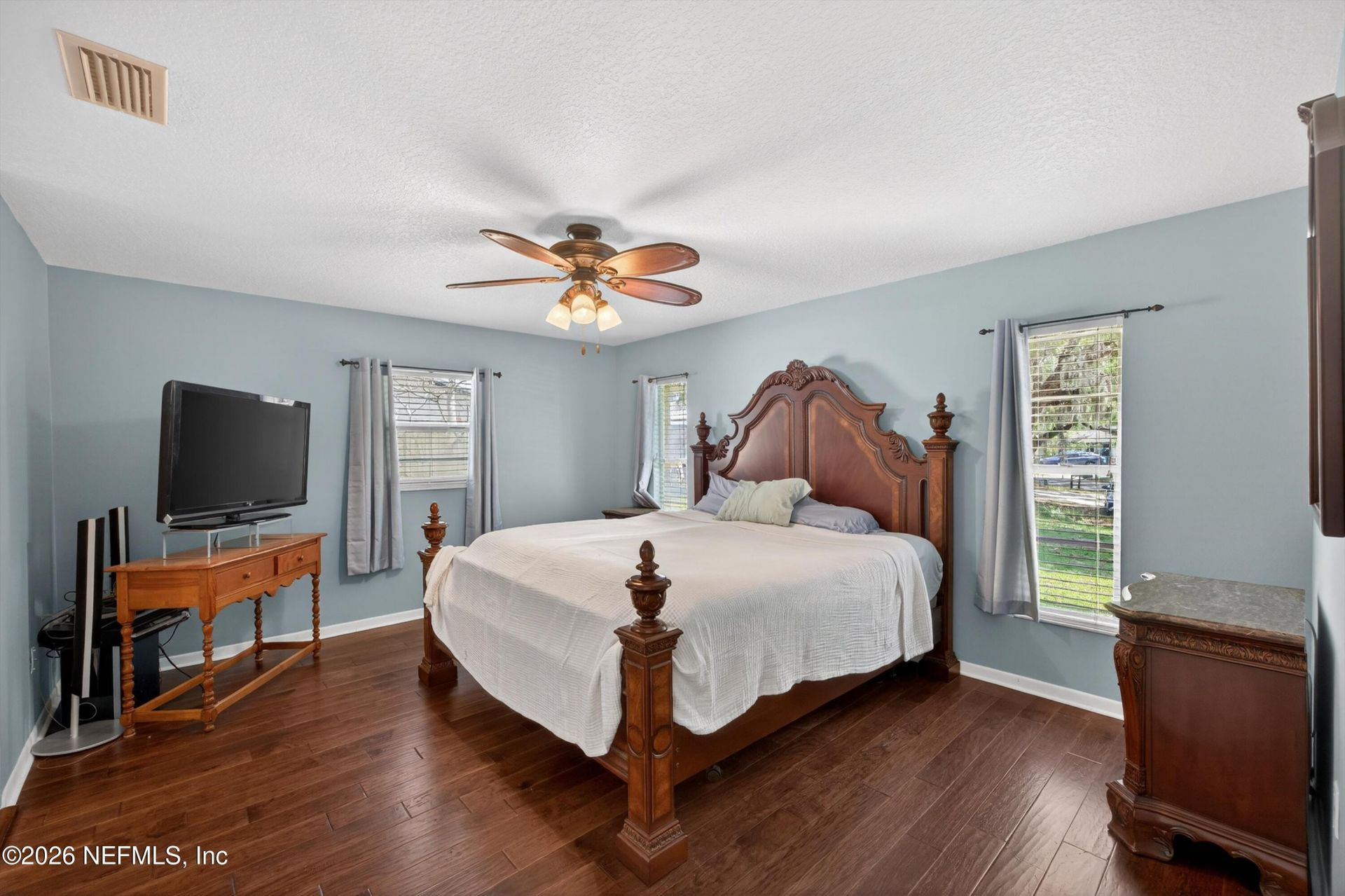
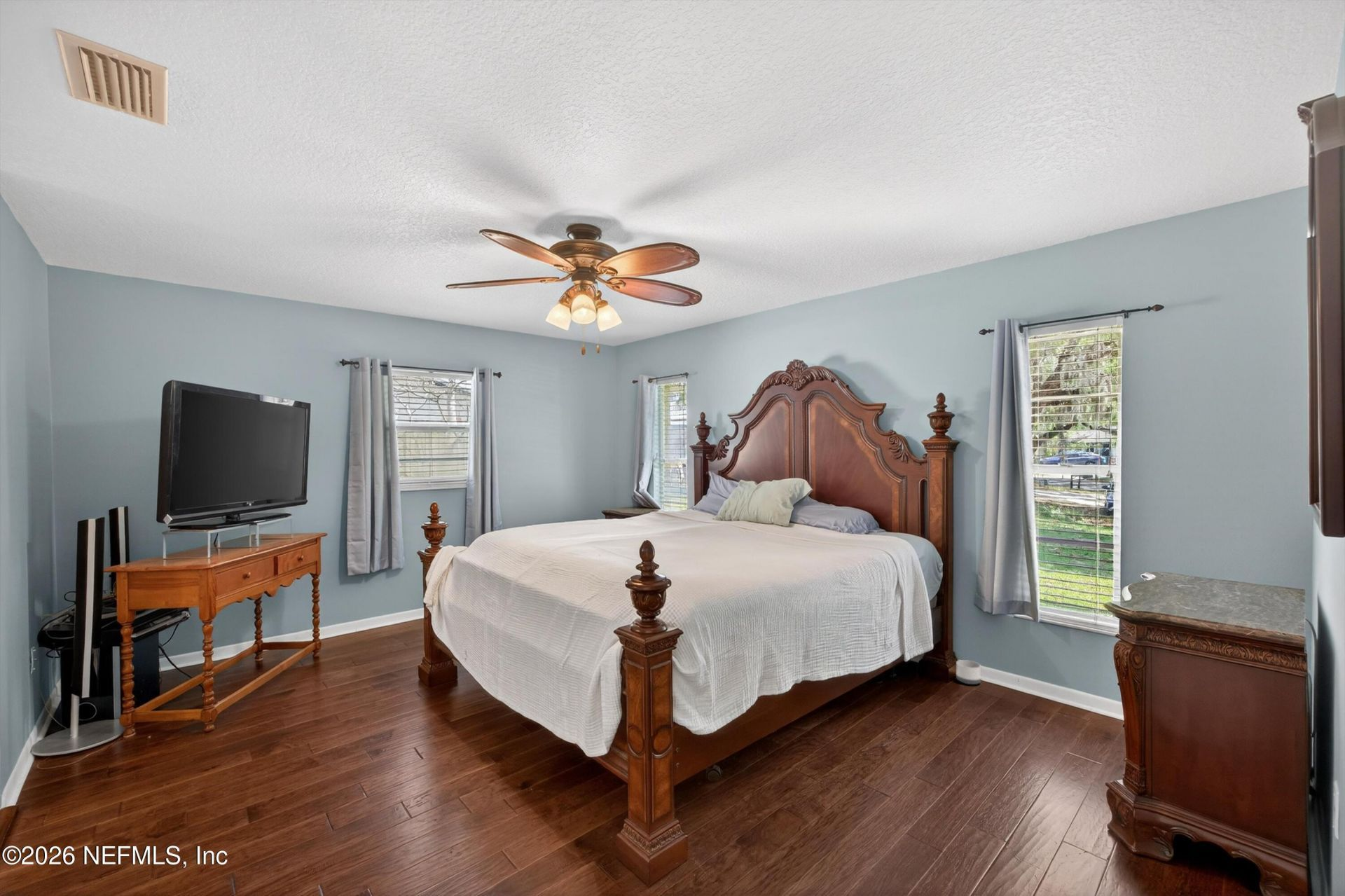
+ planter (968, 673)
